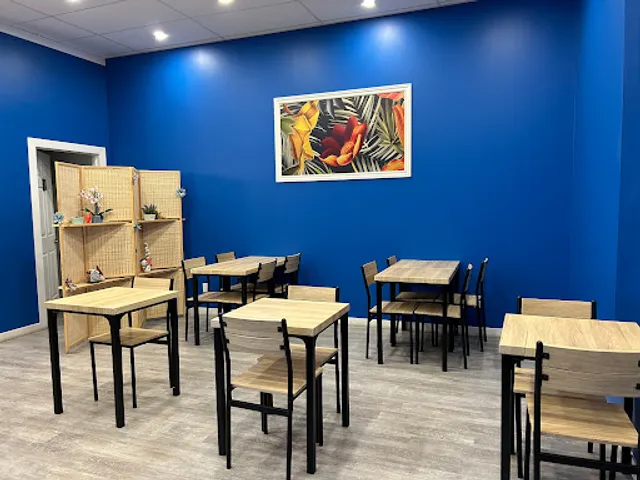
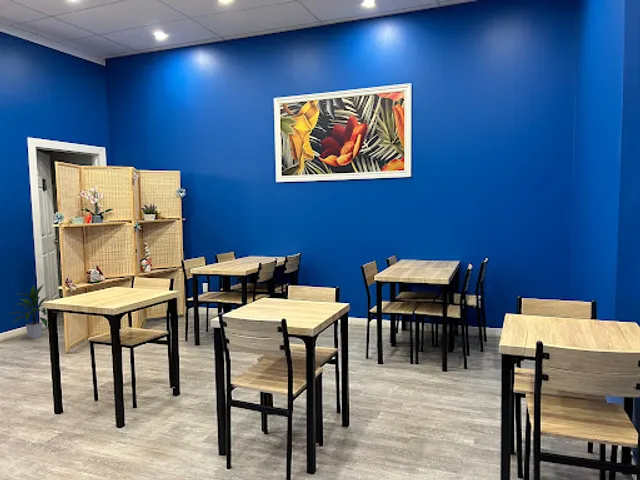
+ indoor plant (33, 311)
